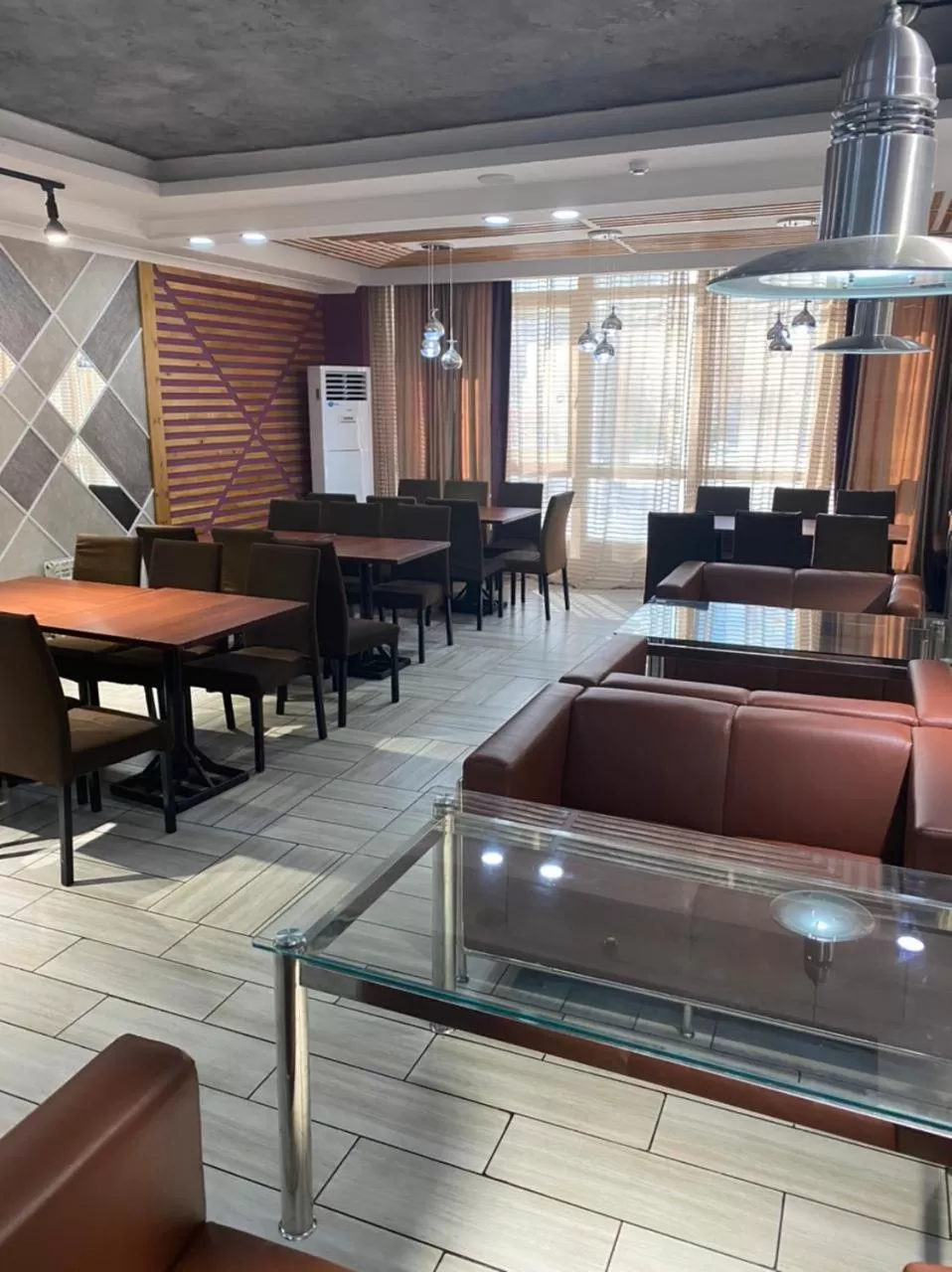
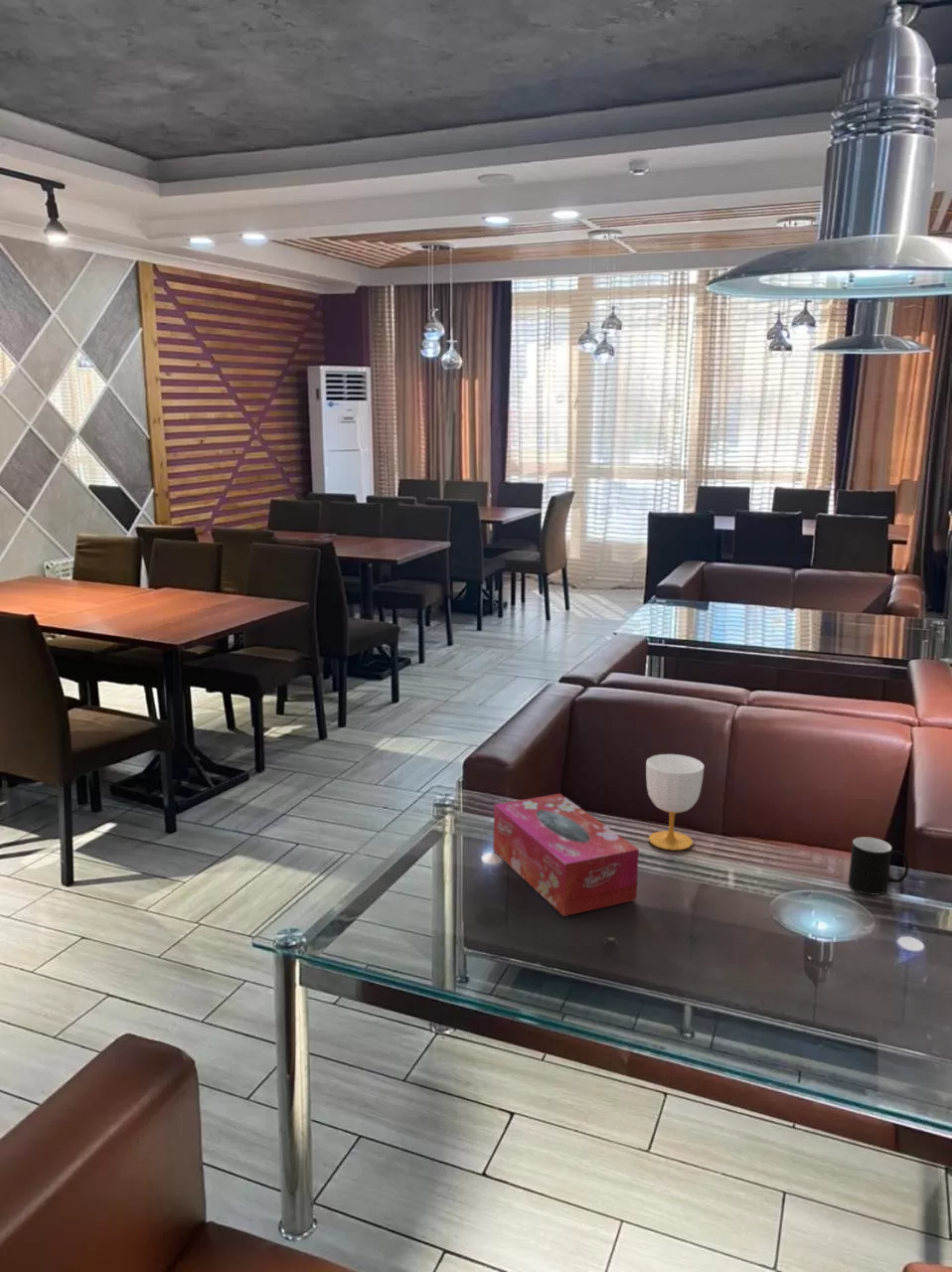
+ tissue box (561, 850)
+ cup (878, 867)
+ cup (673, 802)
